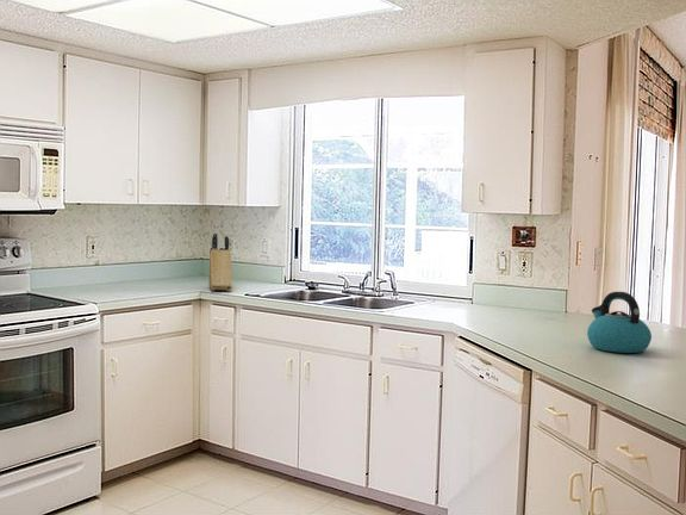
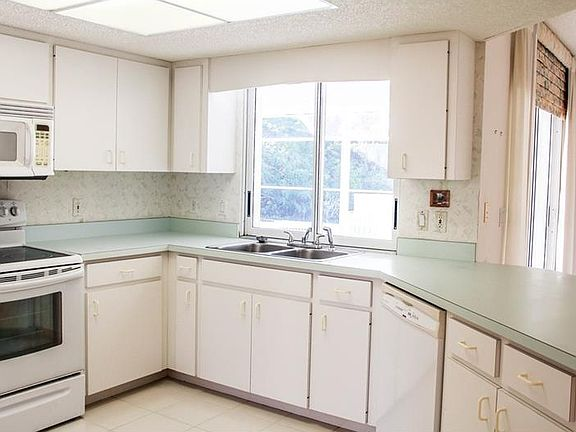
- kettle (616, 319)
- knife block (219, 260)
